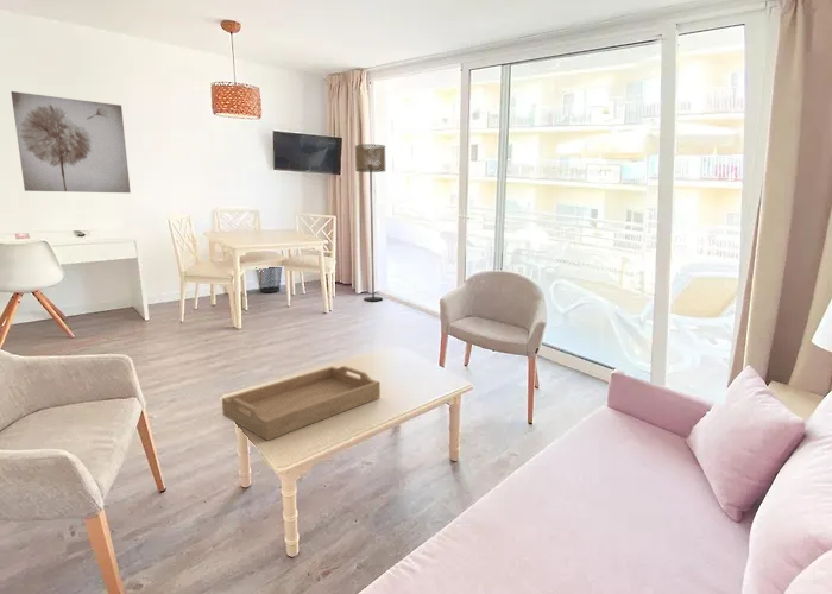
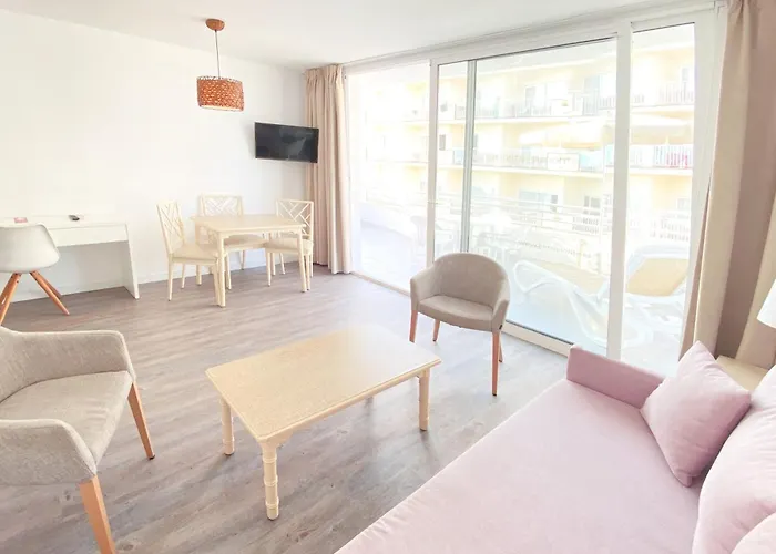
- wall art (75, 146)
- floor lamp (371, 225)
- wastebasket (269, 278)
- serving tray (304, 394)
